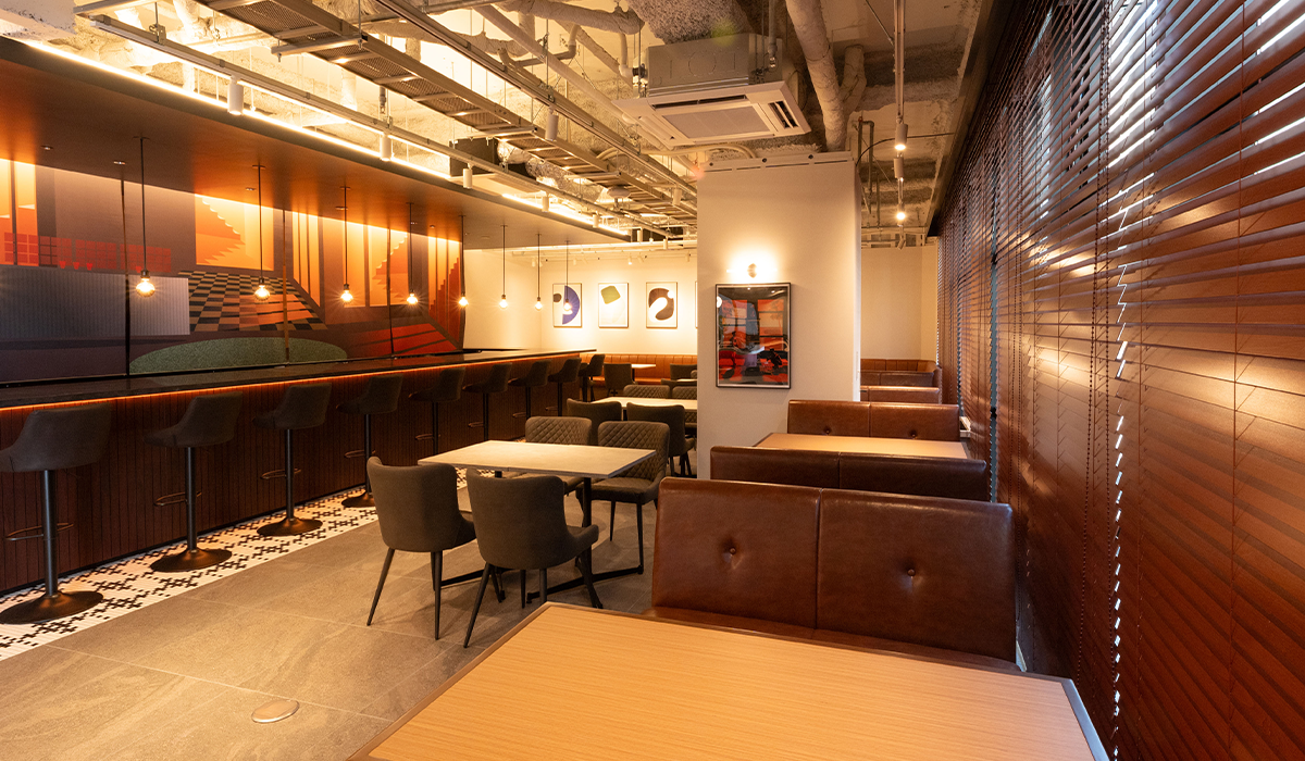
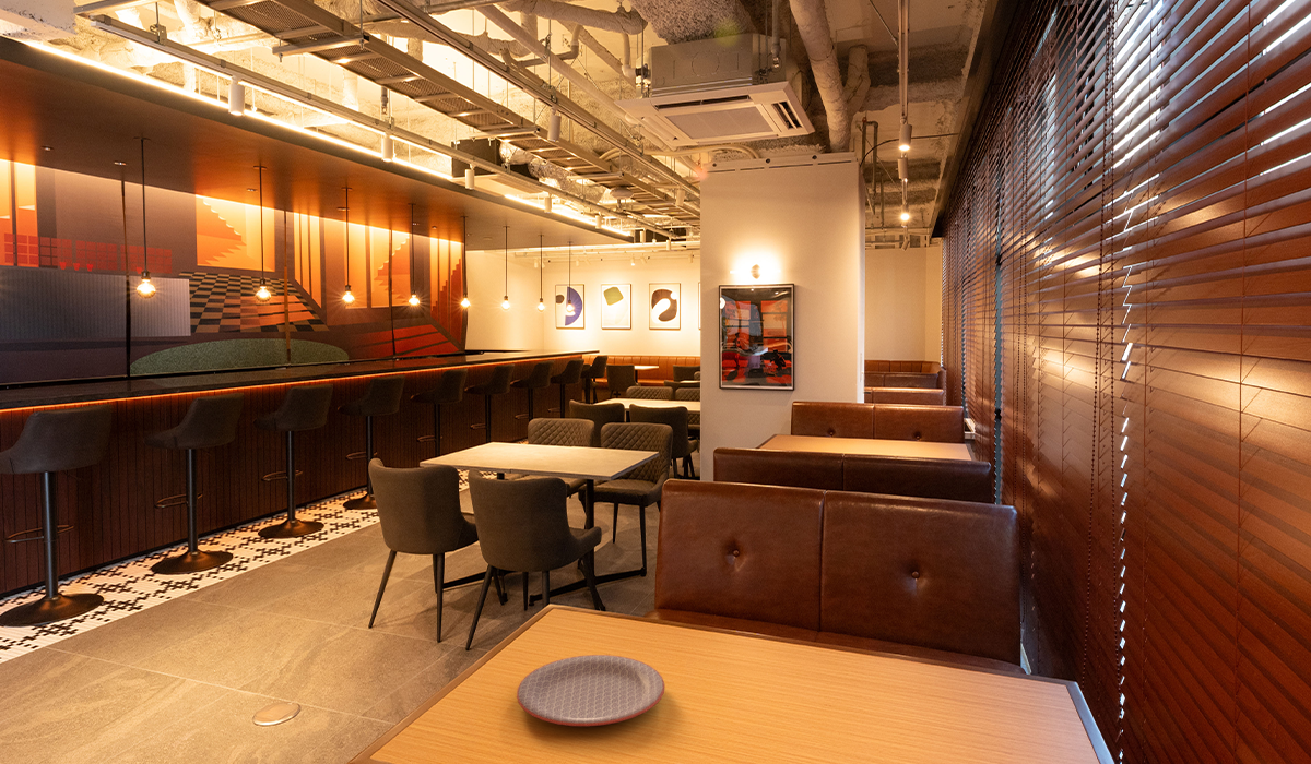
+ plate (591, 691)
